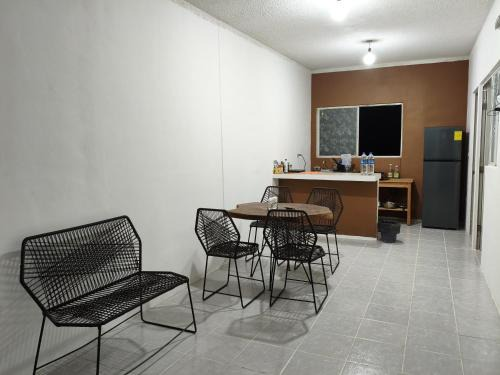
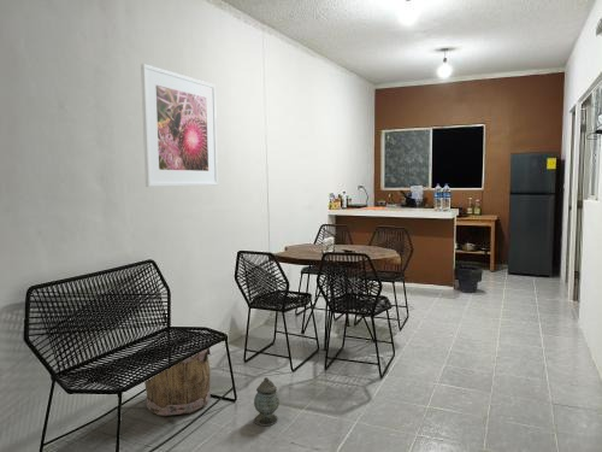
+ bucket (178, 368)
+ lantern (266, 398)
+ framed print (183, 130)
